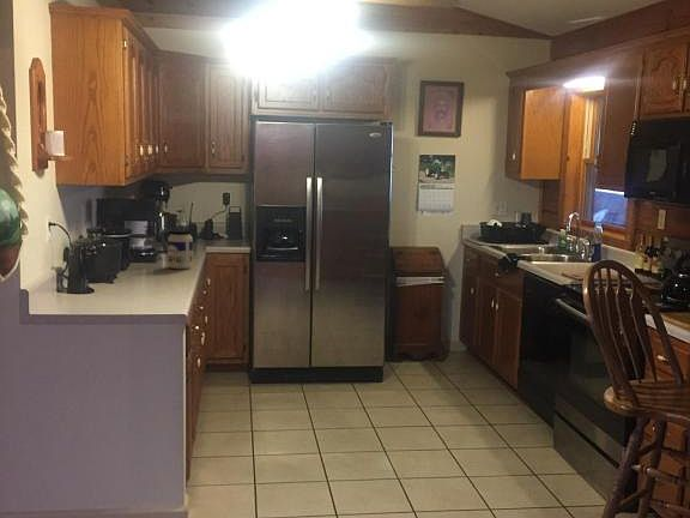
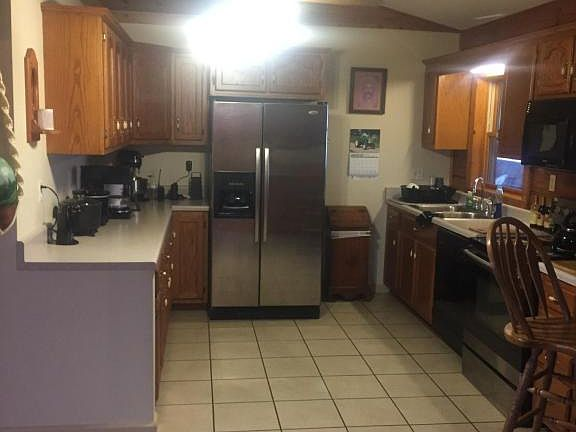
- jar (180, 248)
